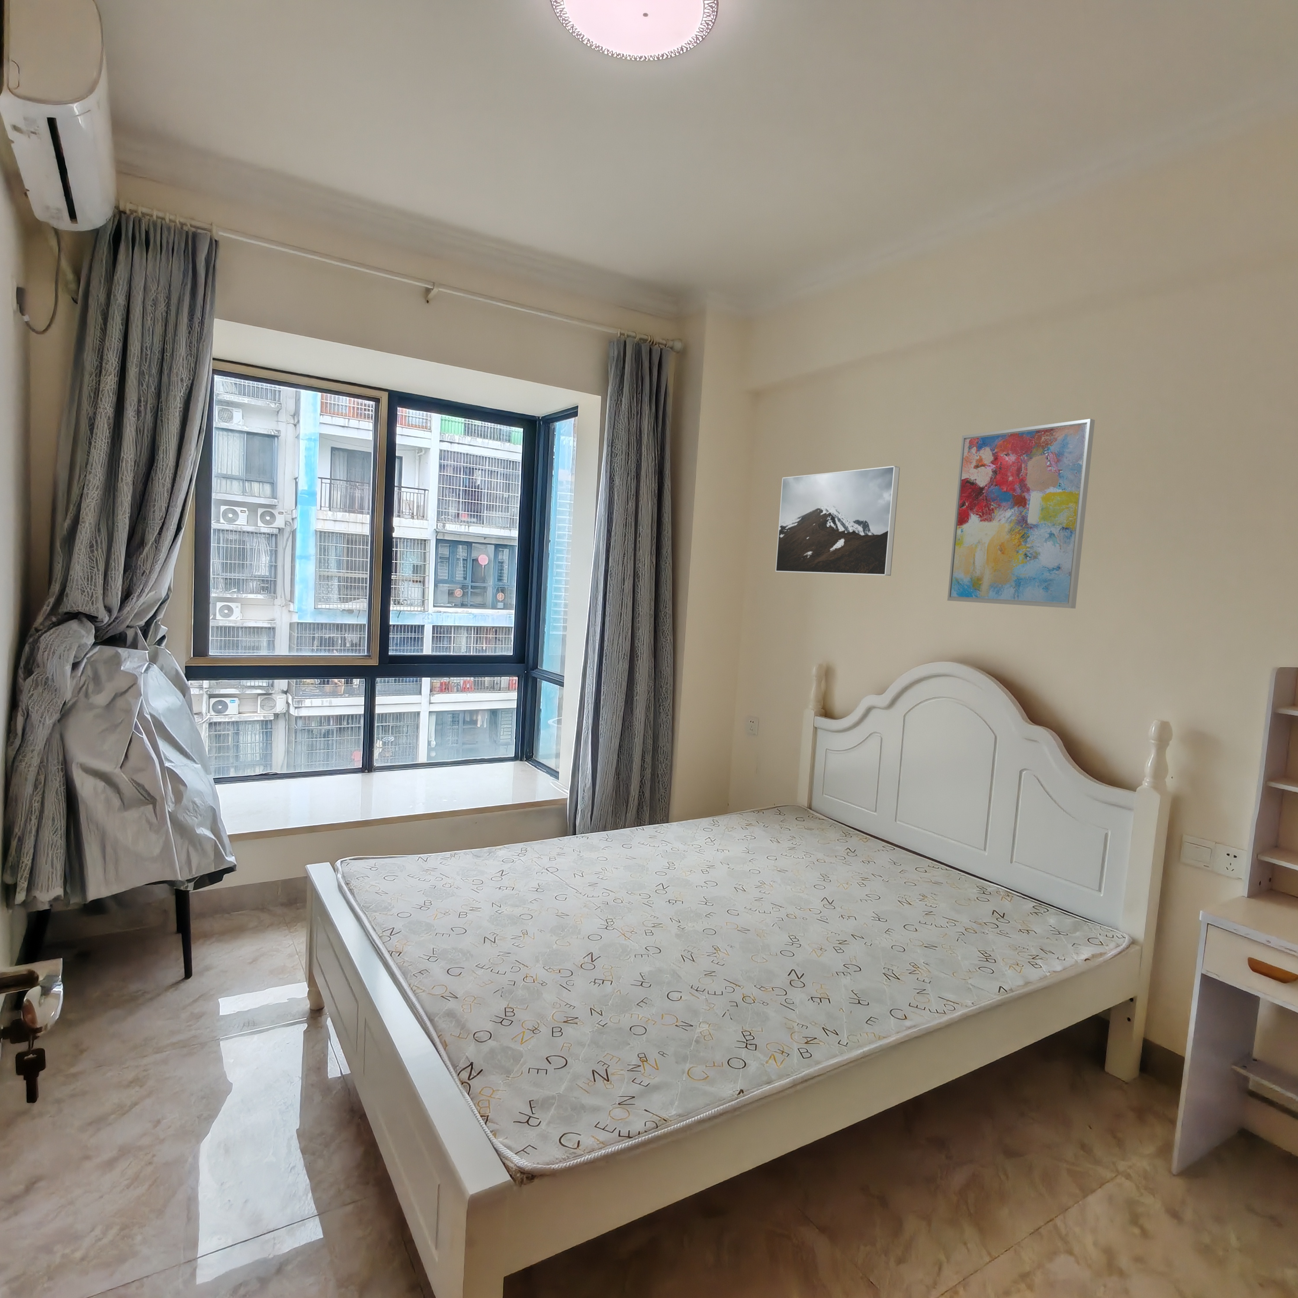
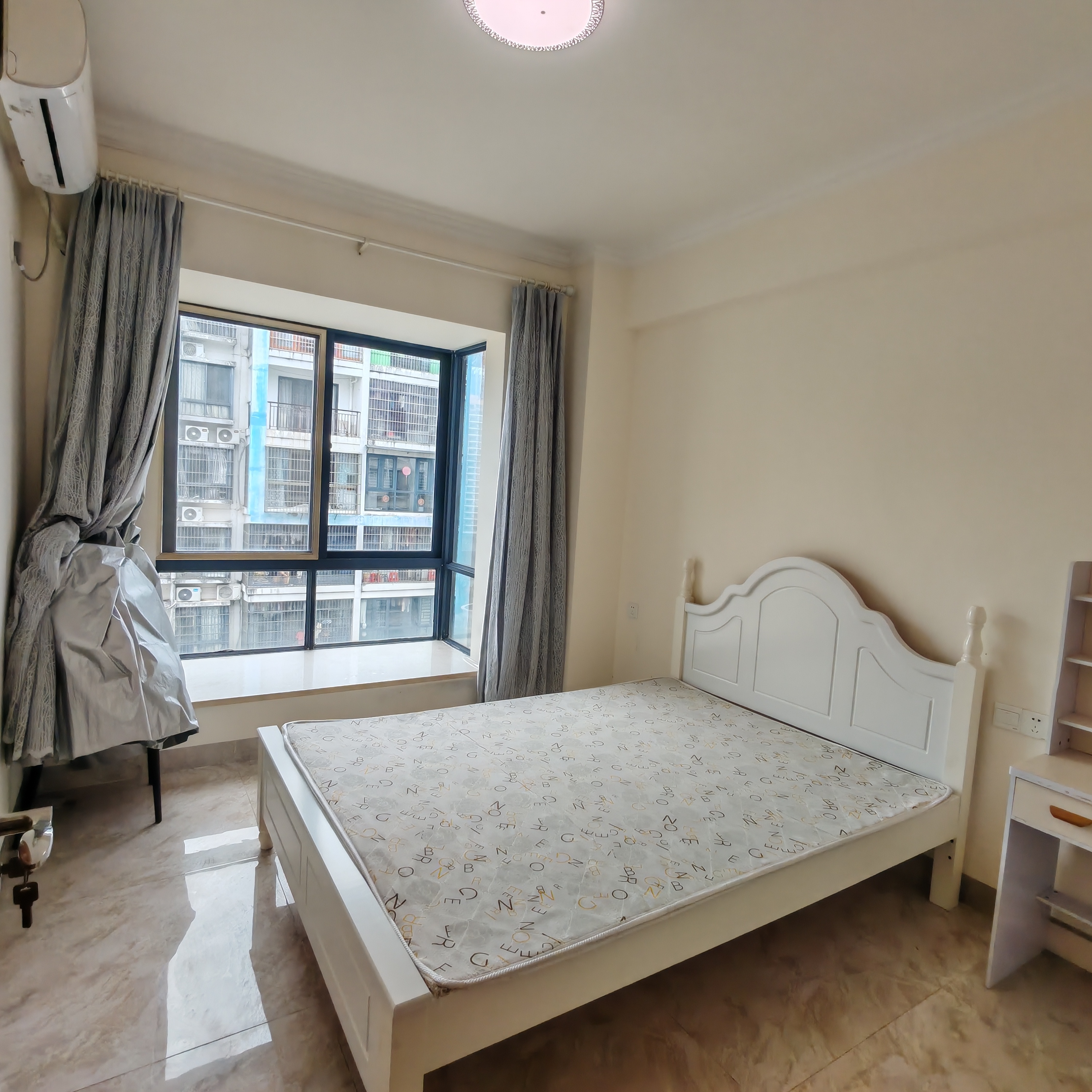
- wall art (1015, 517)
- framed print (832, 523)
